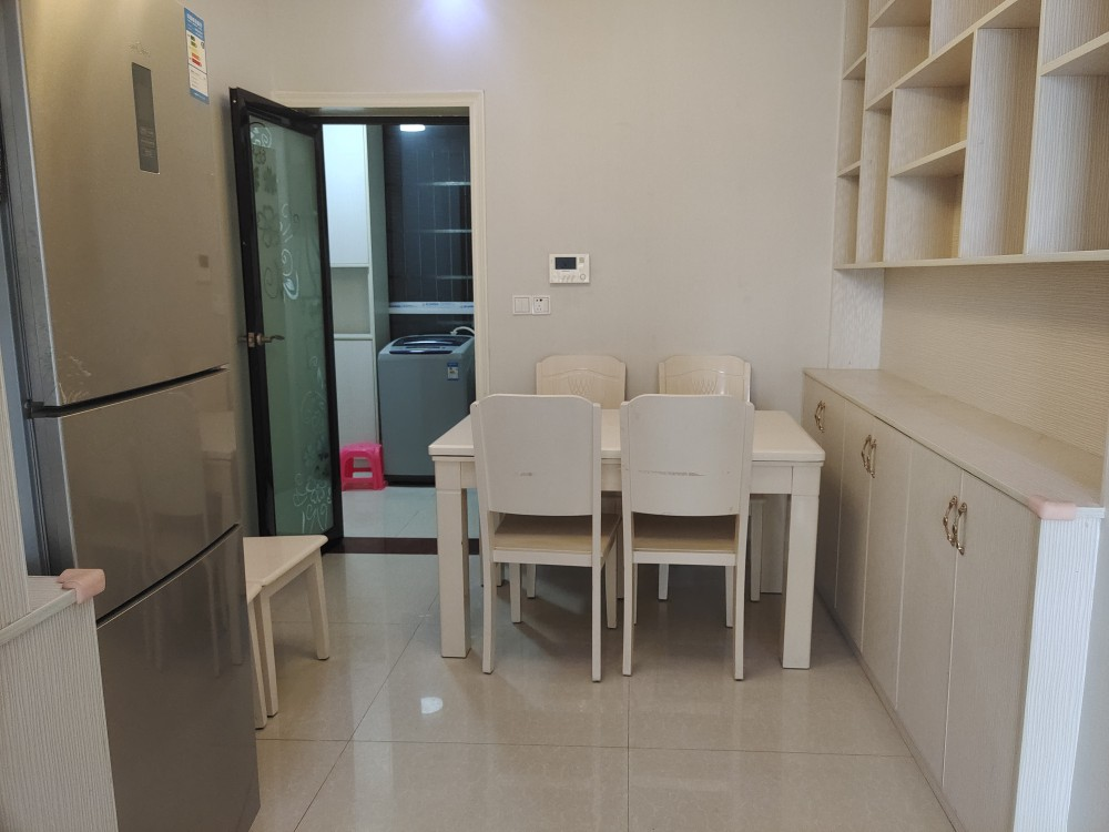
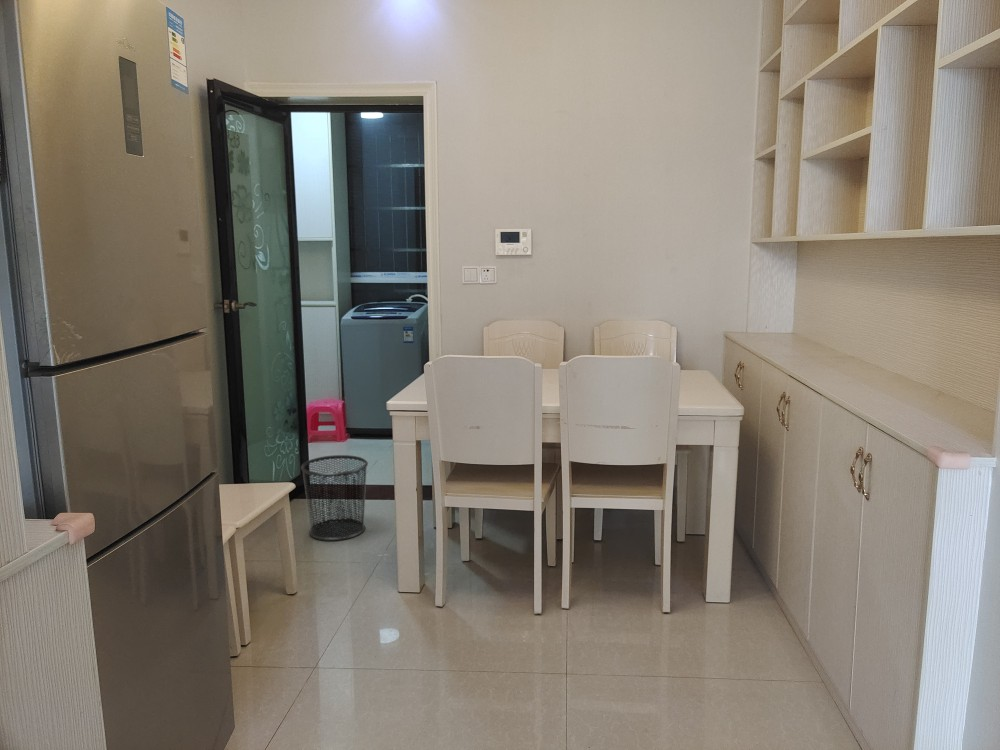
+ waste bin (336, 497)
